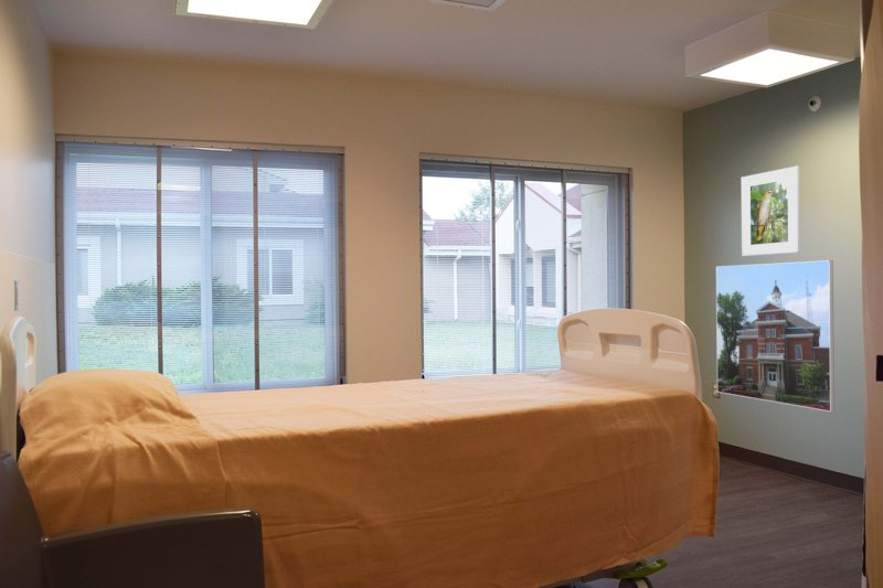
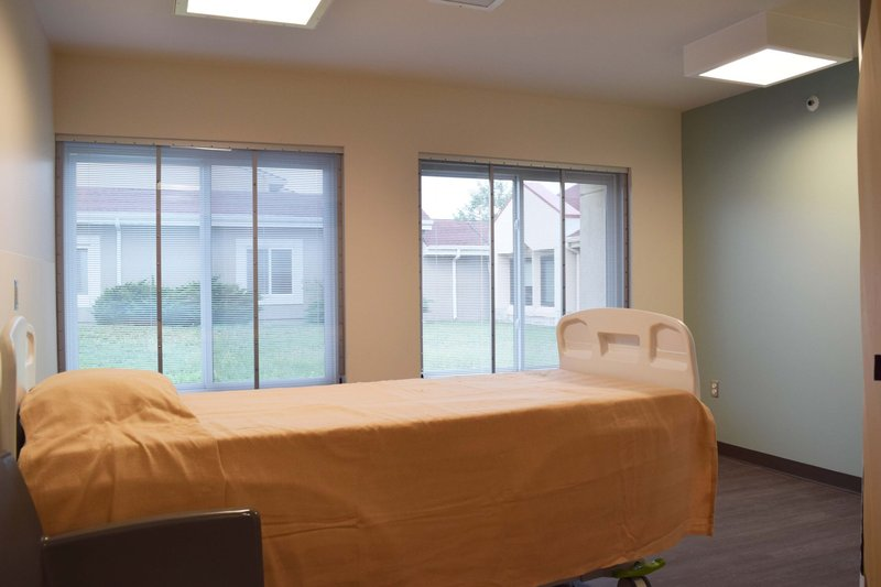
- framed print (768, 213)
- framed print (769, 332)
